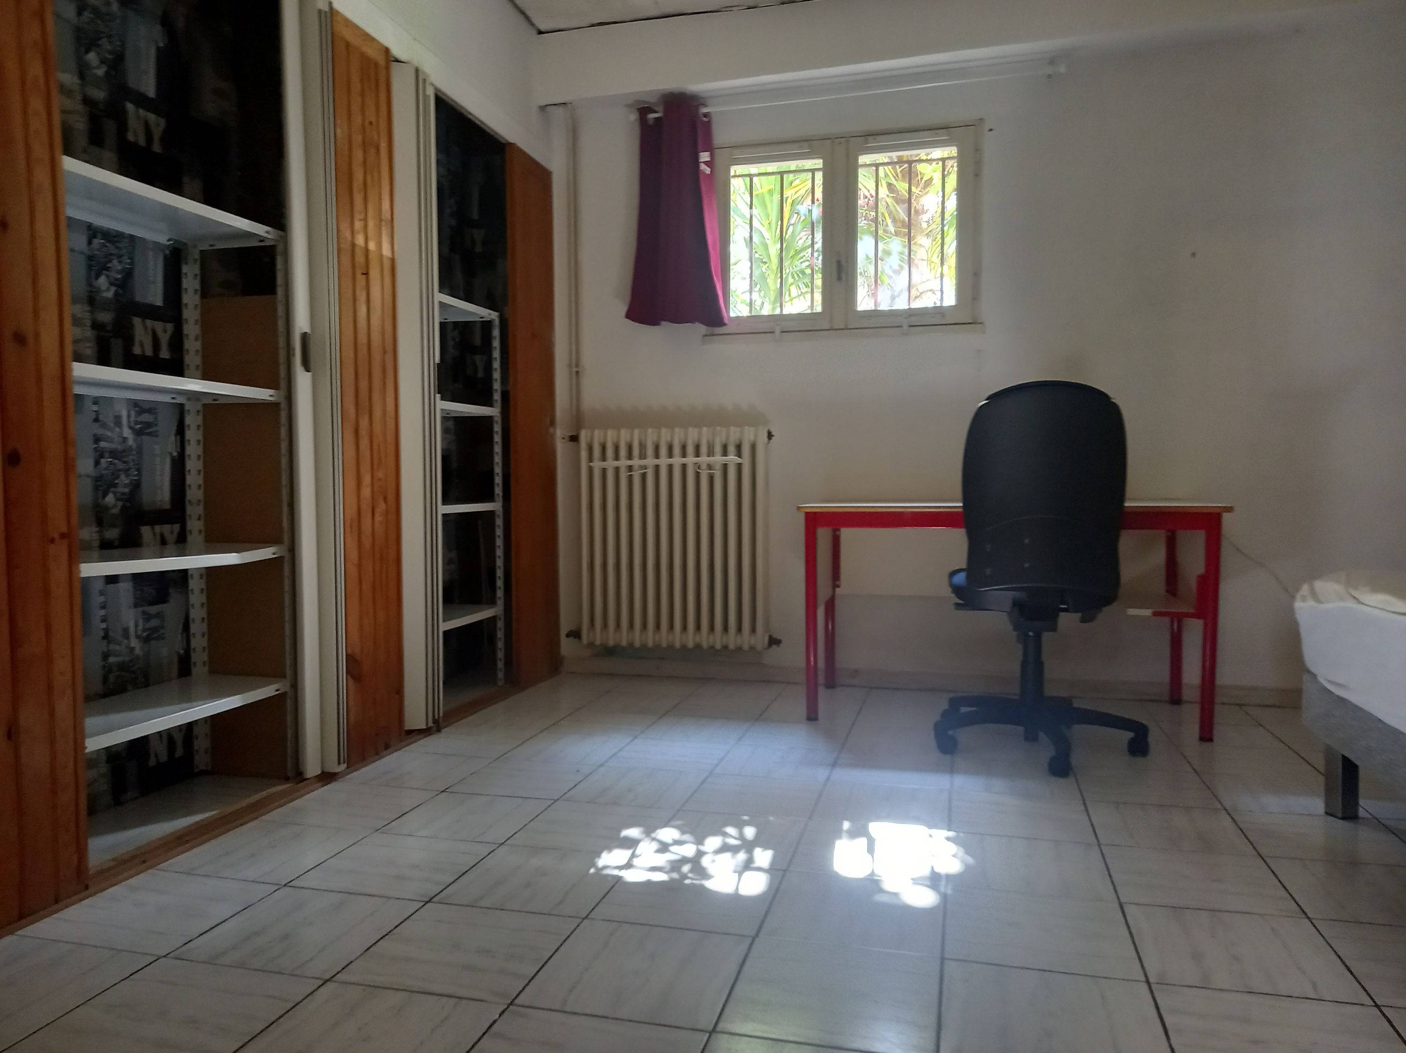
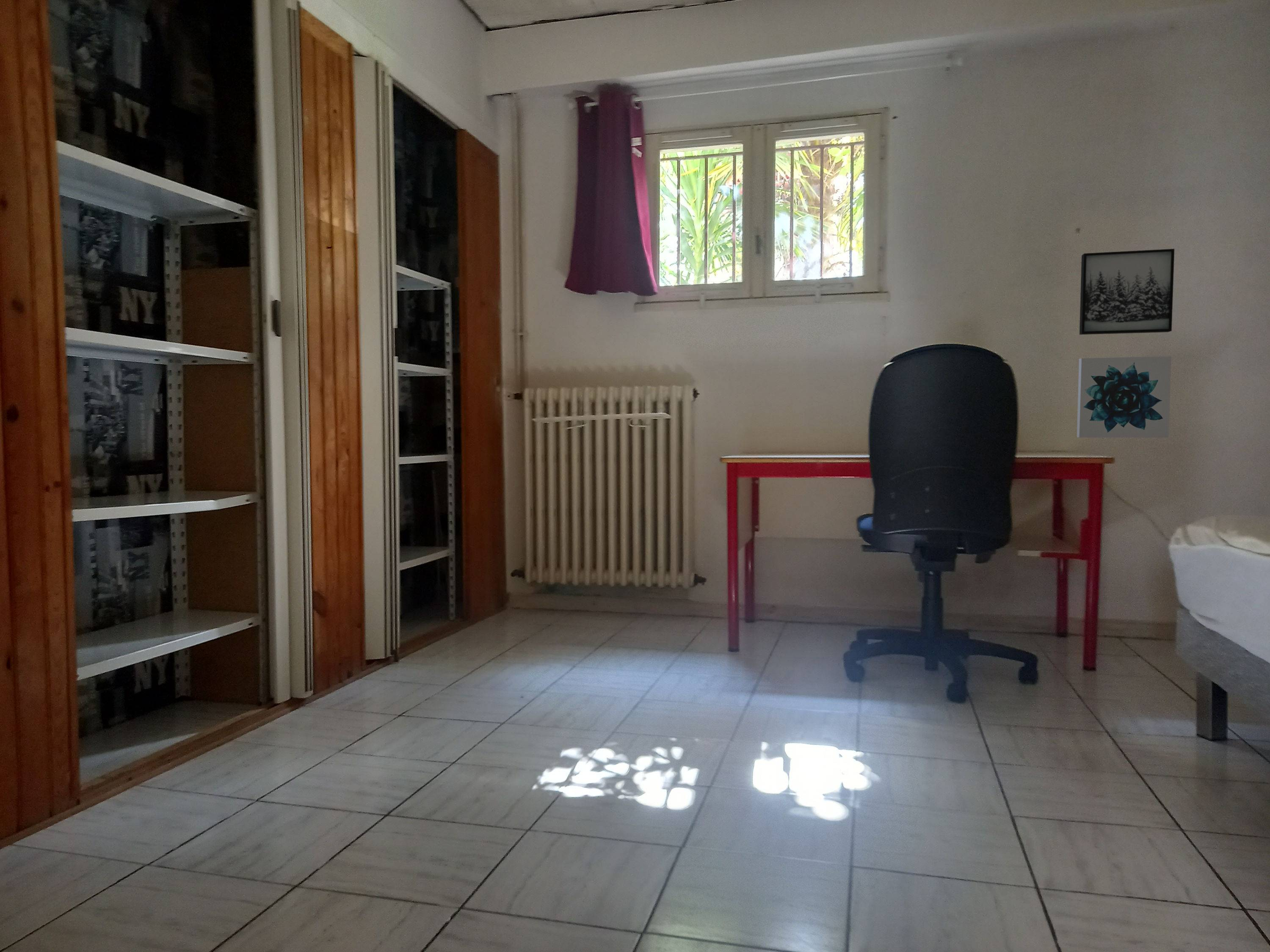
+ wall art (1123, 397)
+ wall art (1126, 292)
